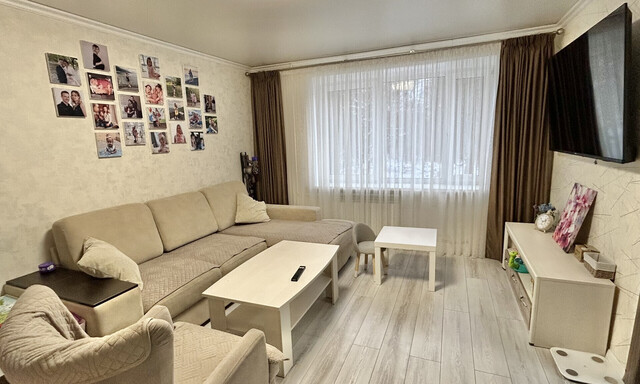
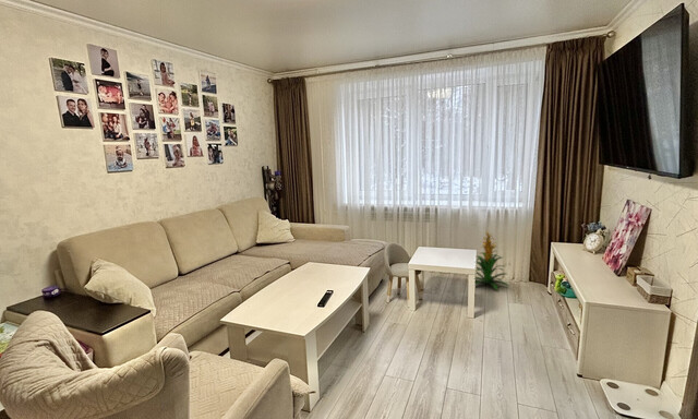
+ indoor plant (488, 256)
